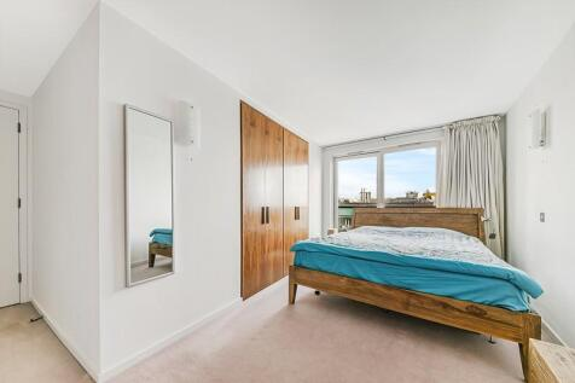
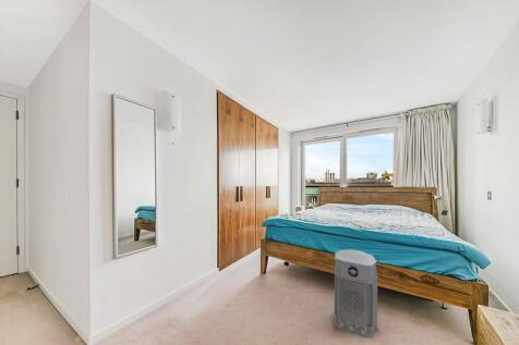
+ air purifier (354, 288)
